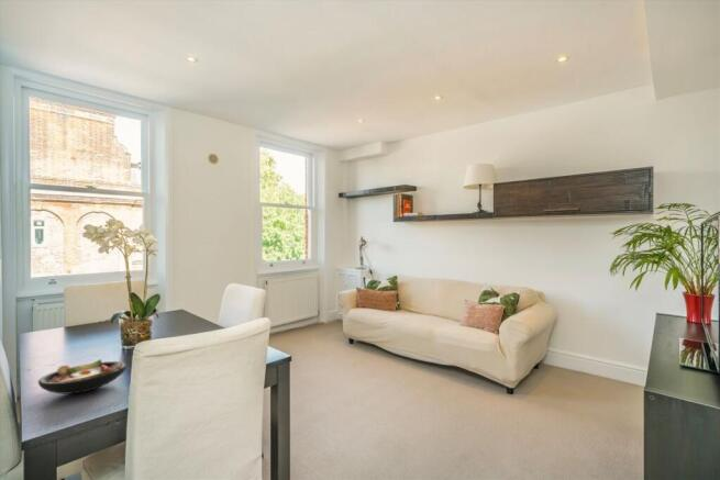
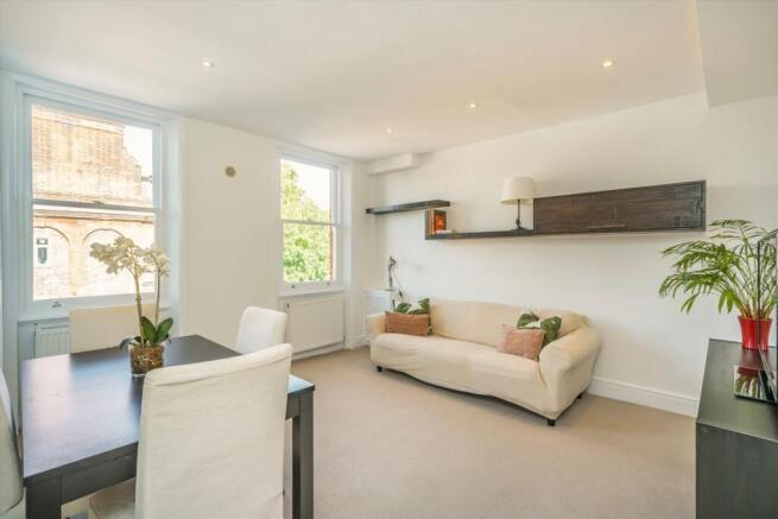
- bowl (85, 378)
